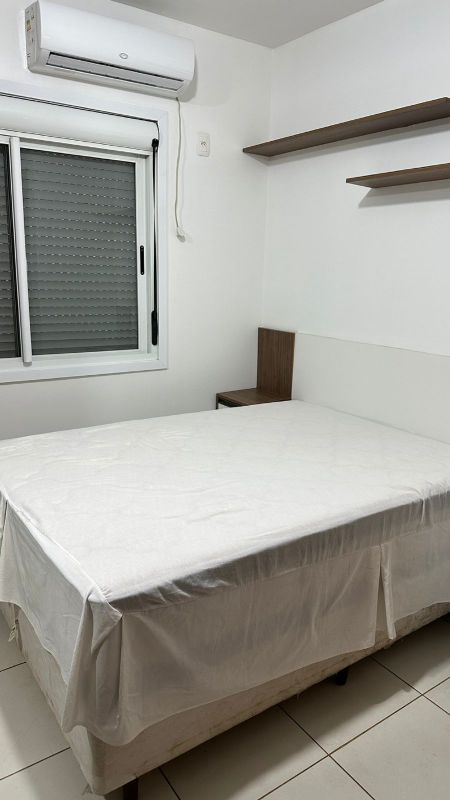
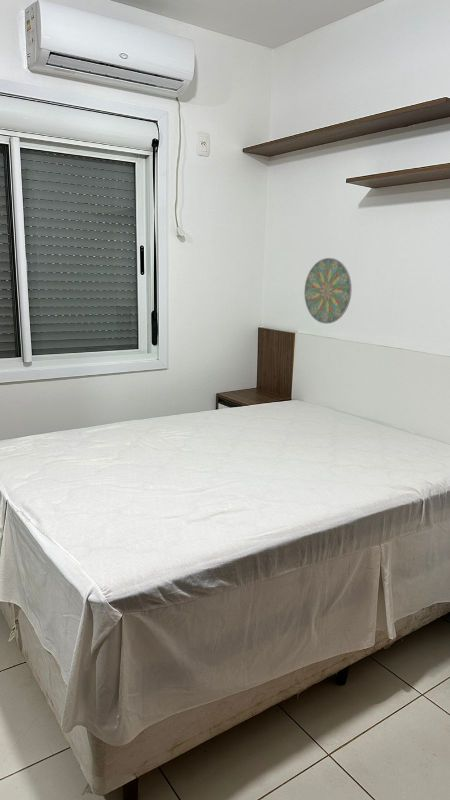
+ decorative plate (326, 291)
